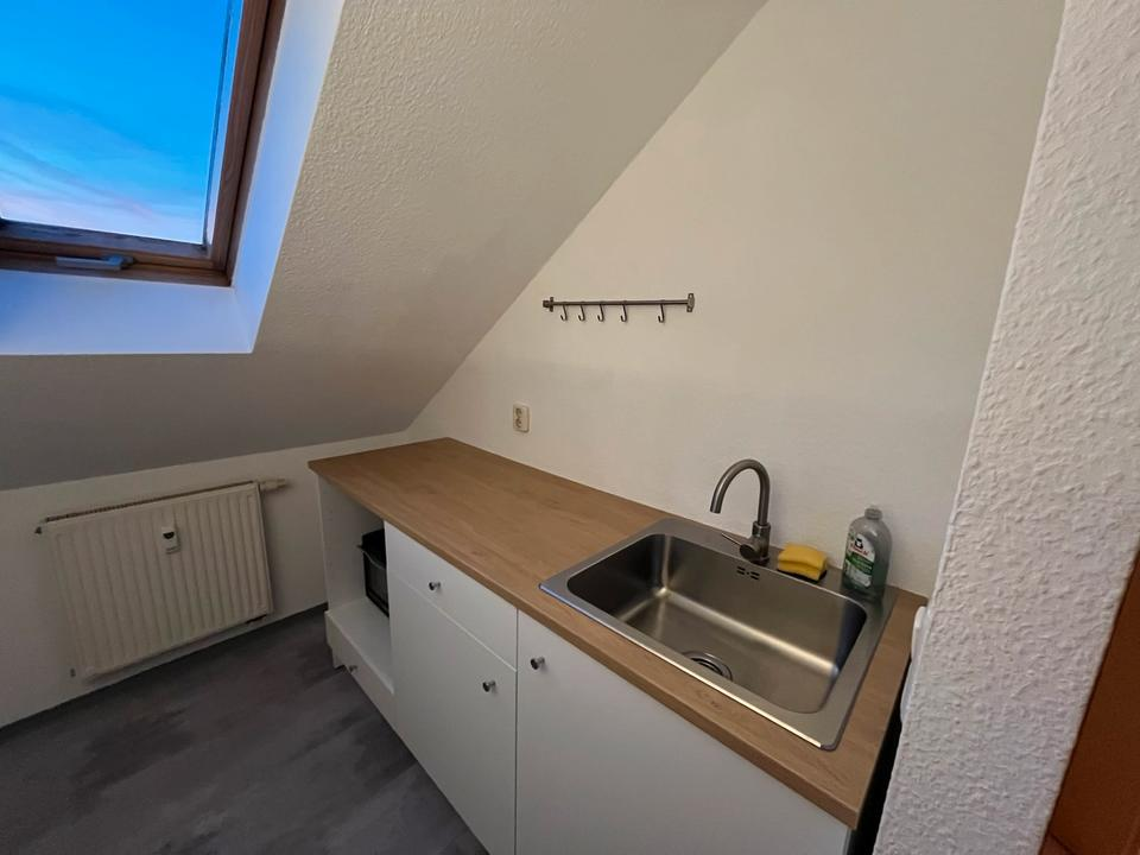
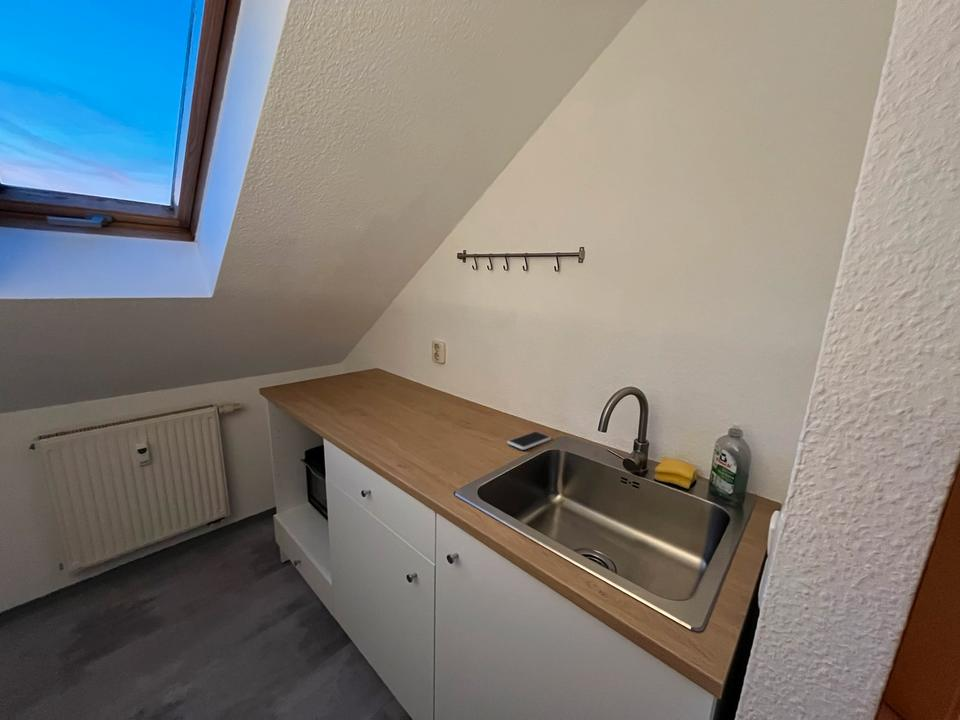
+ smartphone (529, 440)
